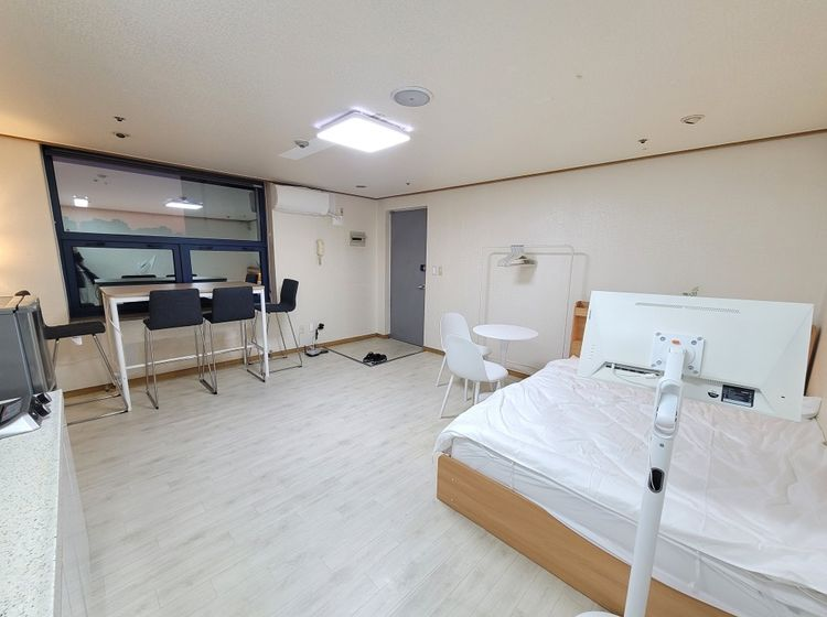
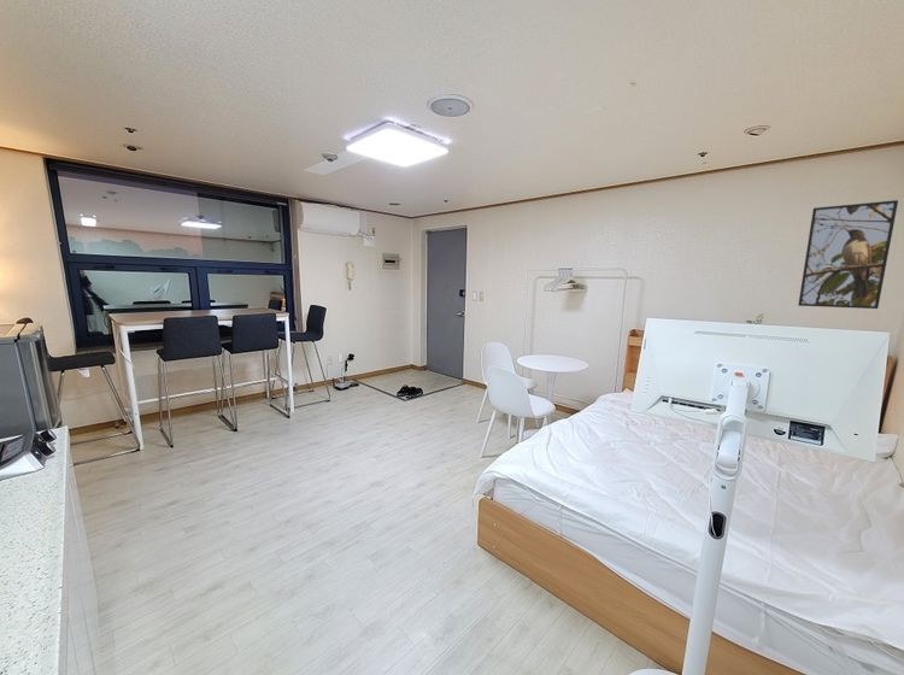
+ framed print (844, 257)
